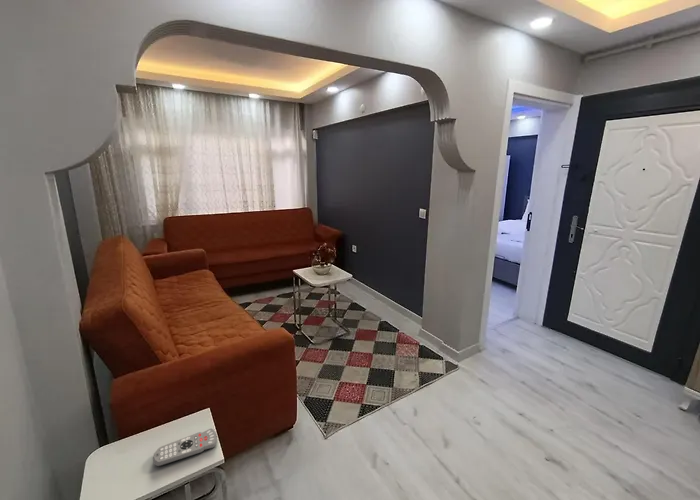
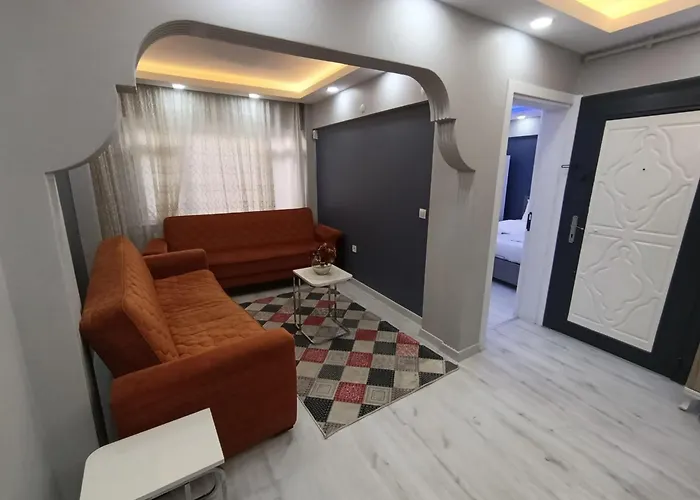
- remote control (186, 447)
